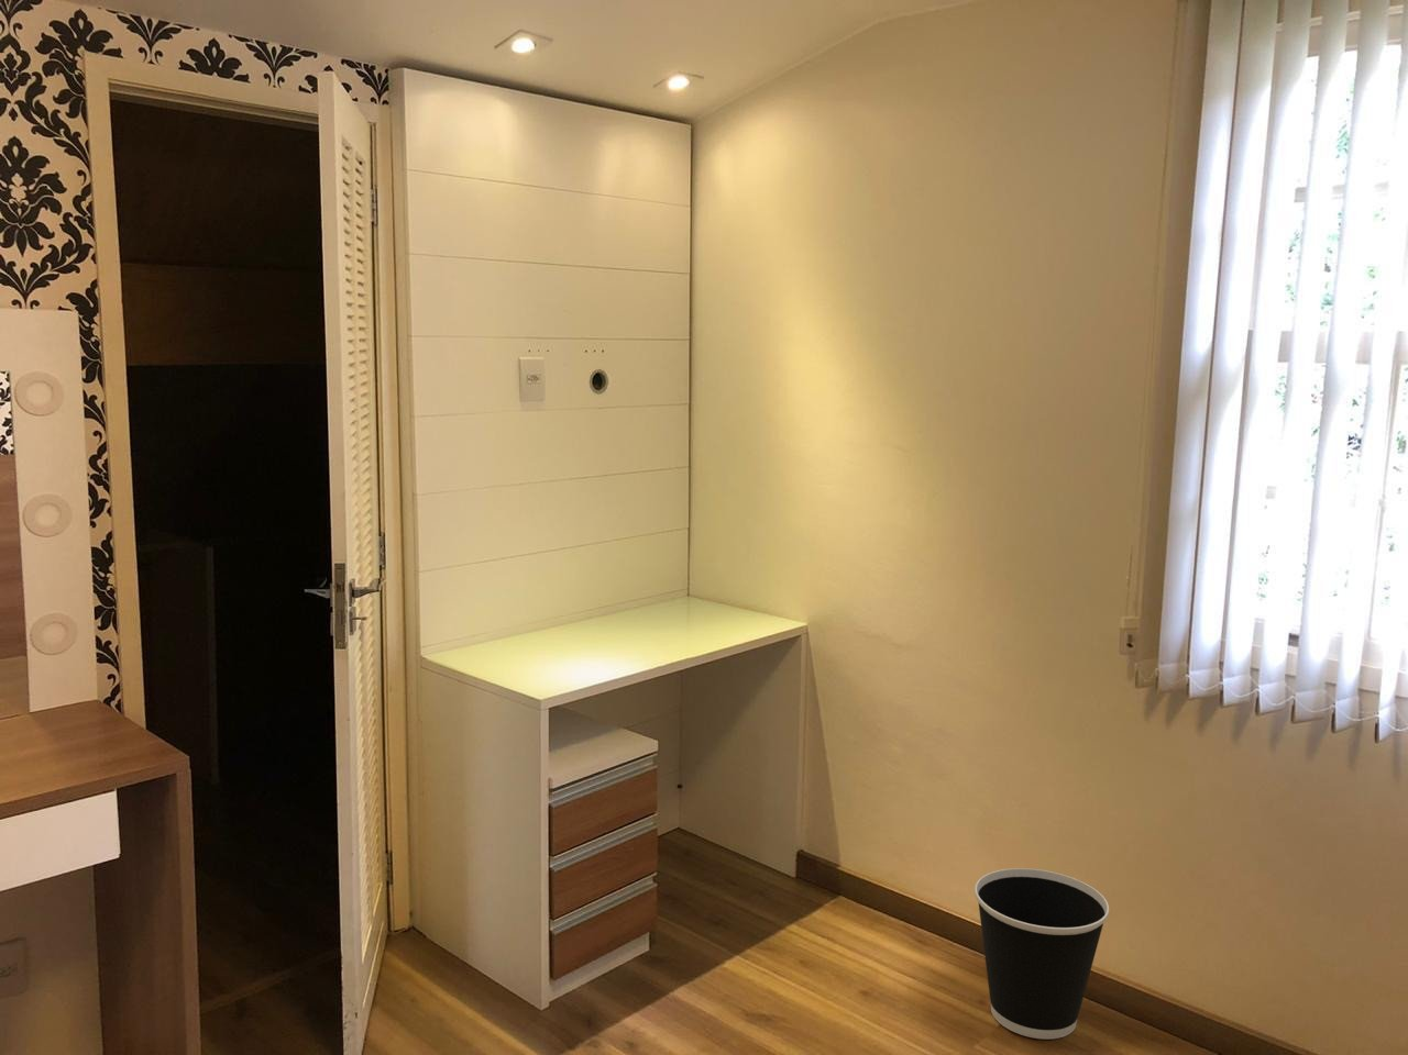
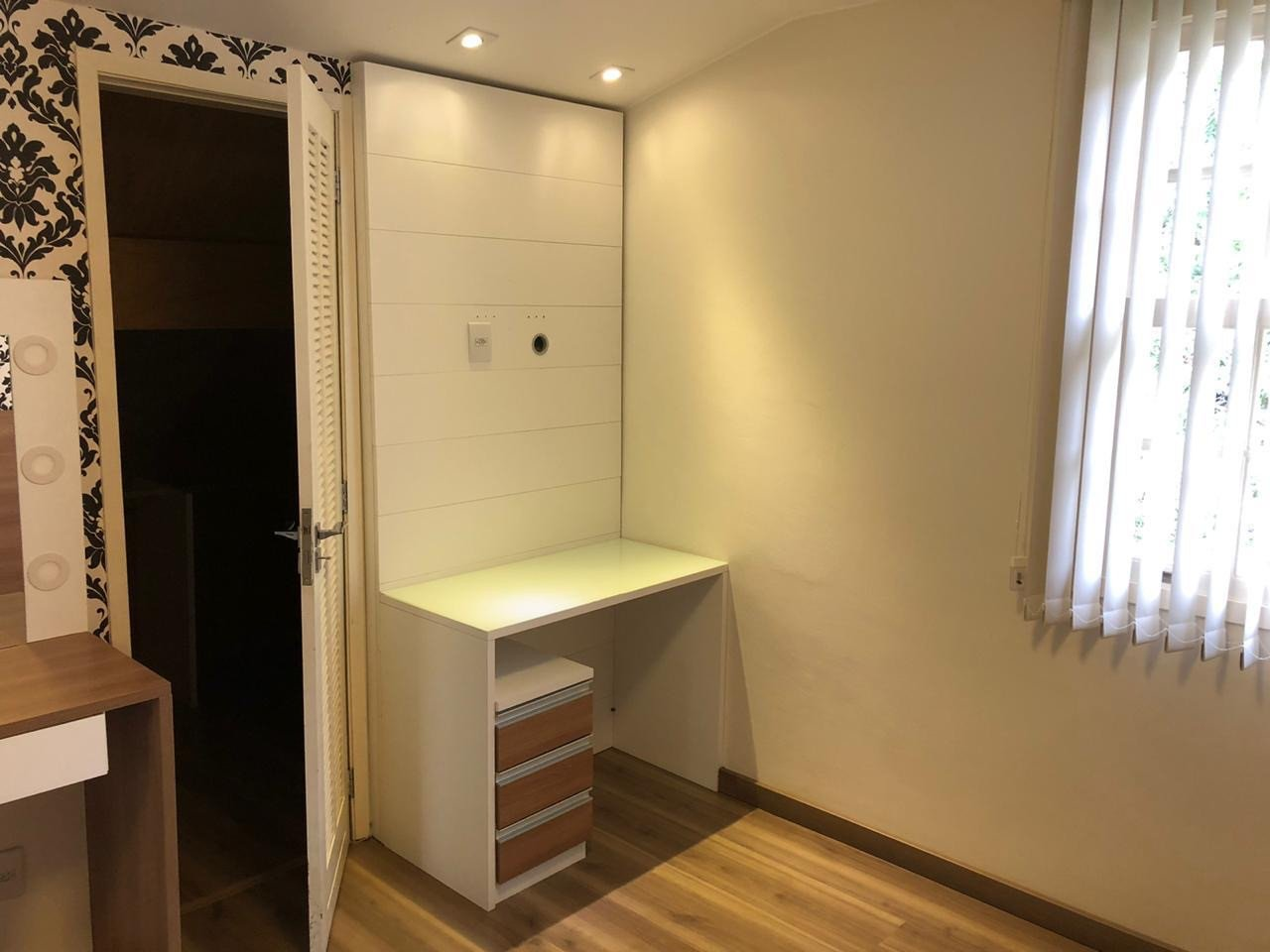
- wastebasket (1037, 956)
